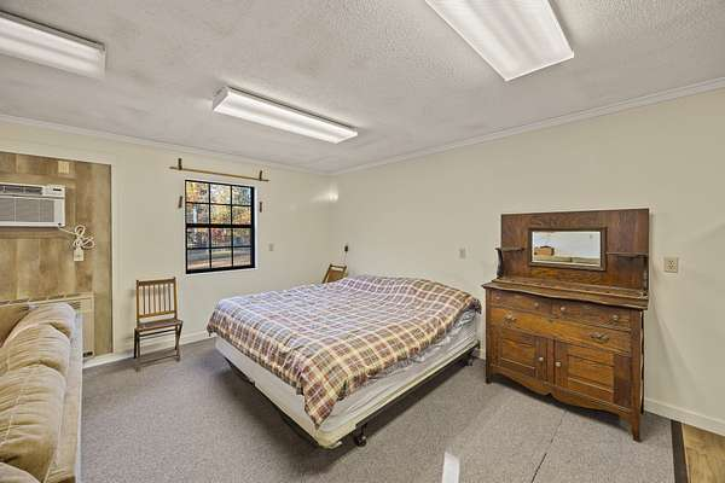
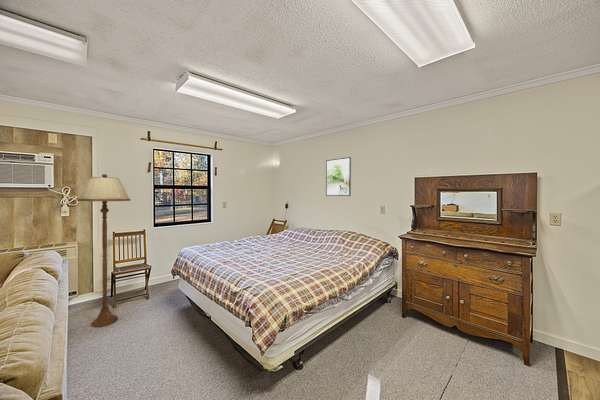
+ floor lamp (105, 248)
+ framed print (337, 177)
